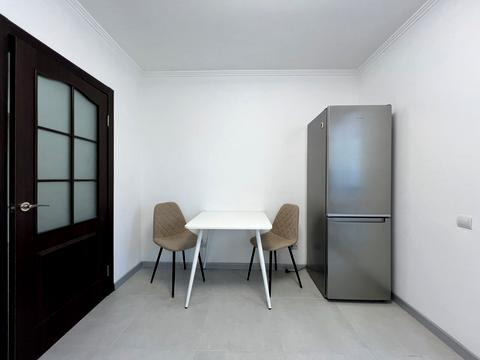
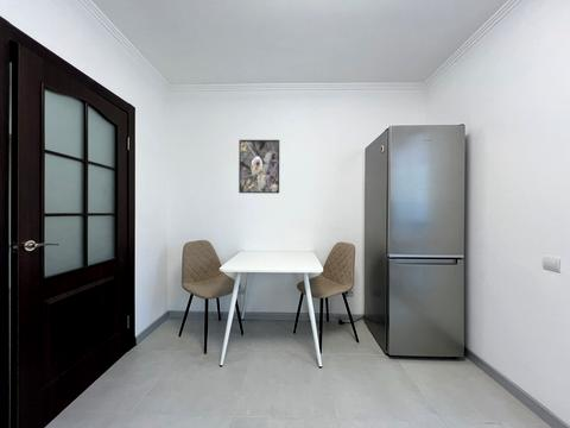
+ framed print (259, 166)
